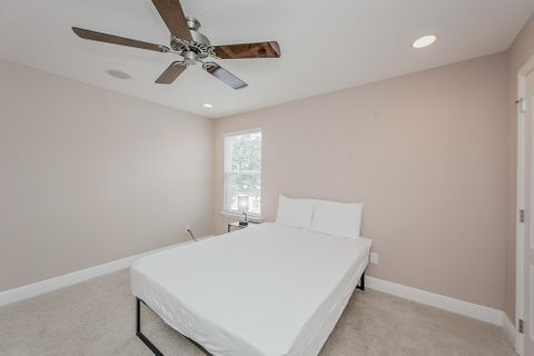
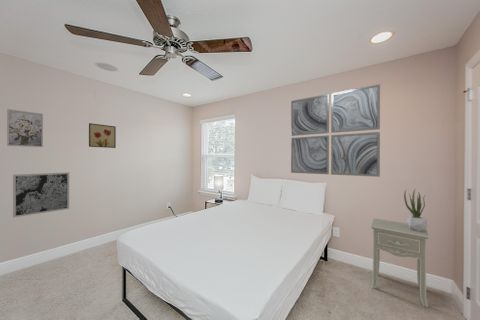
+ nightstand (397, 256)
+ wall art (43, 193)
+ wall art (331, 135)
+ potted plant (414, 209)
+ wall art (102, 136)
+ wall art (25, 129)
